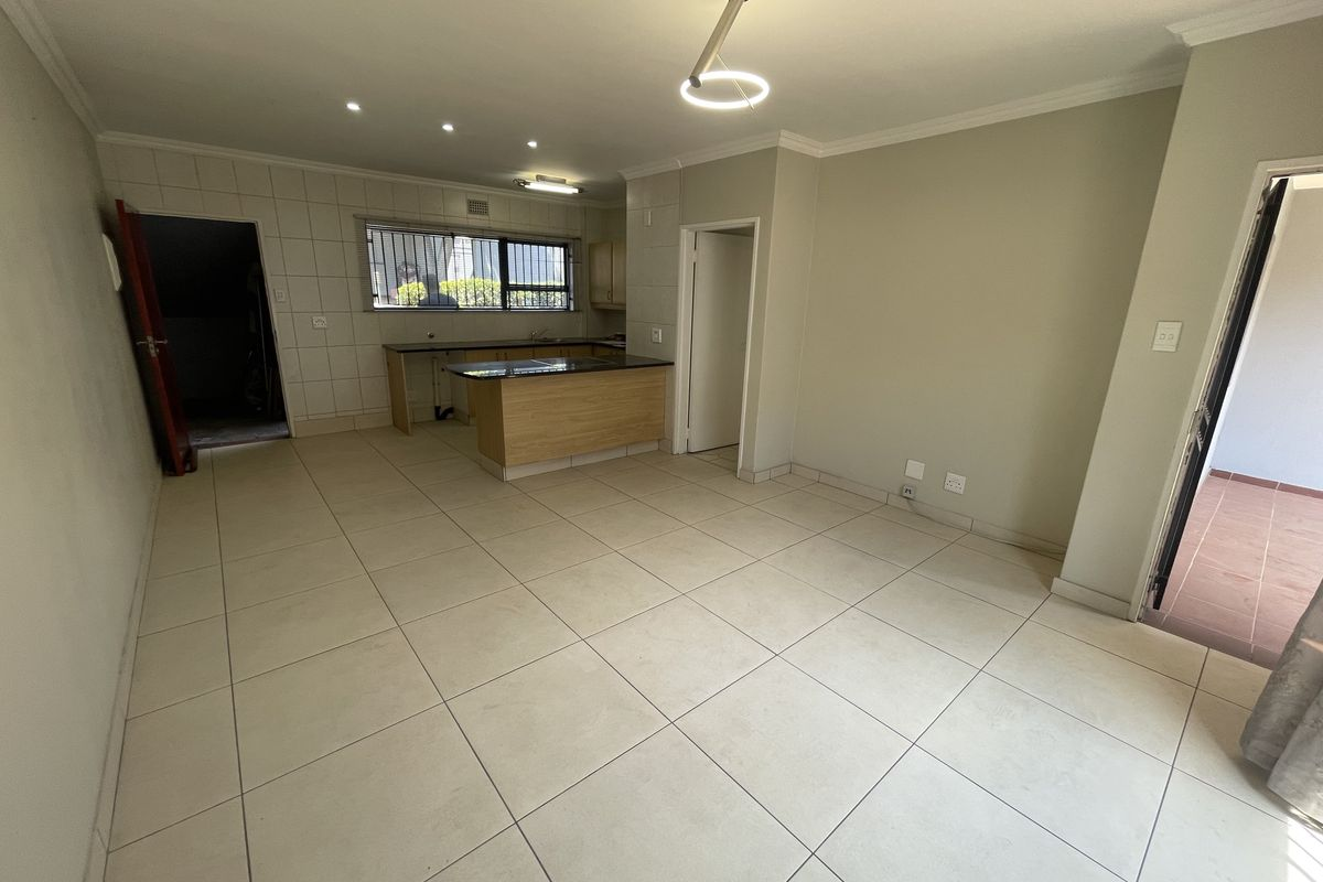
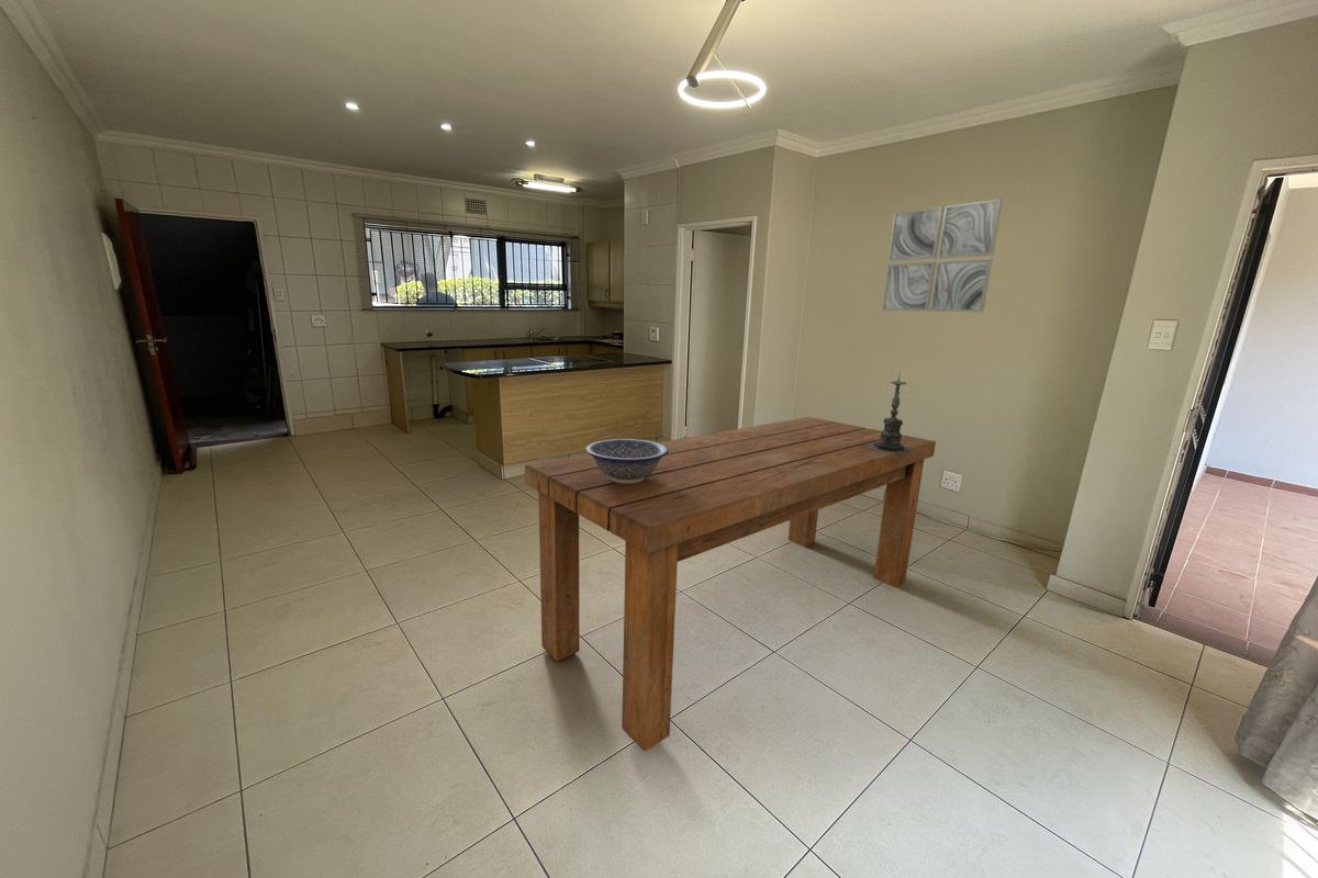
+ candle holder (894, 409)
+ wall art (936, 258)
+ dining table (752, 533)
+ decorative bowl (626, 462)
